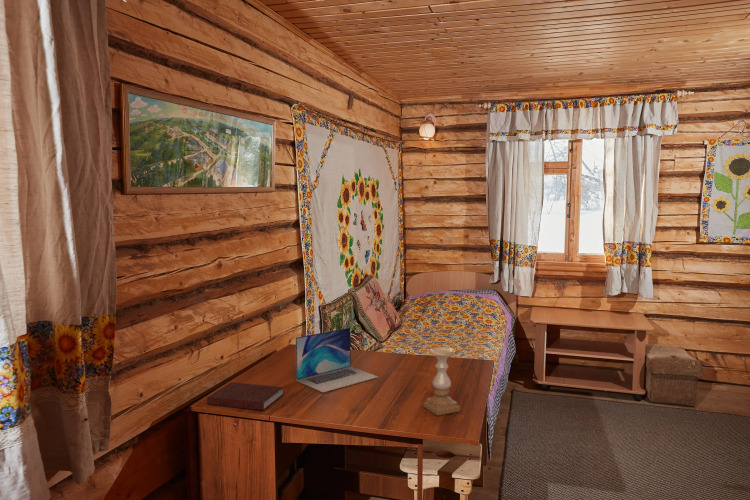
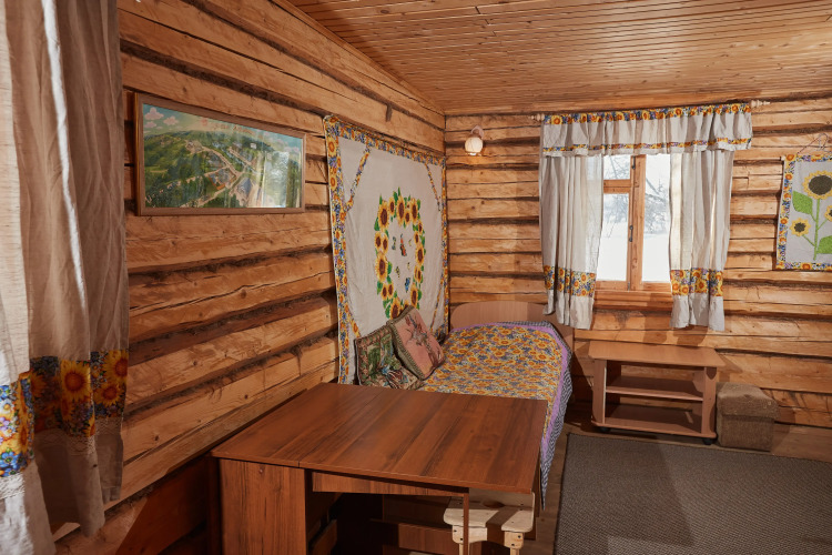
- notebook (246, 395)
- laptop (337, 357)
- candle holder (441, 379)
